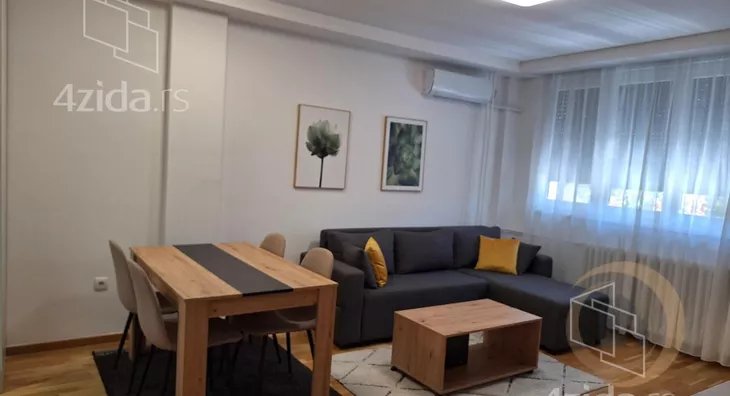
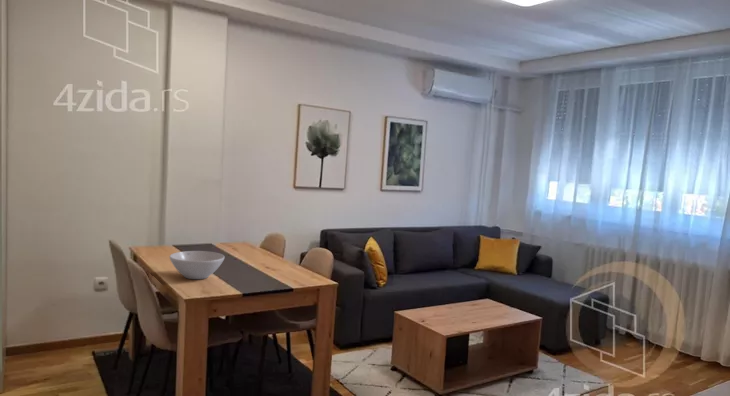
+ bowl (197, 266)
